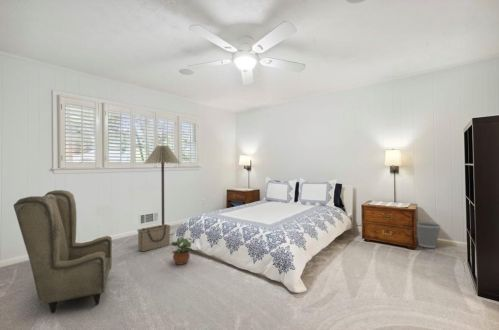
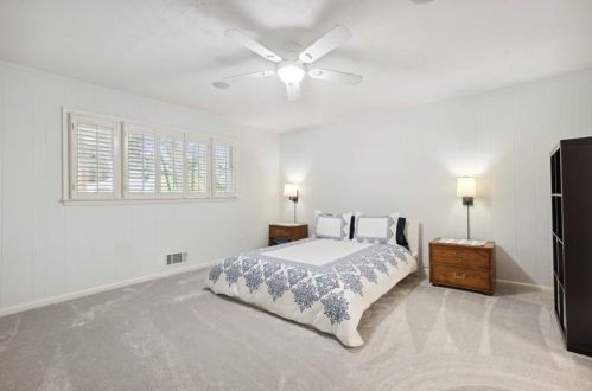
- basket (154, 237)
- floor lamp (162, 189)
- potted plant (182, 249)
- armchair (73, 243)
- wastebasket (427, 234)
